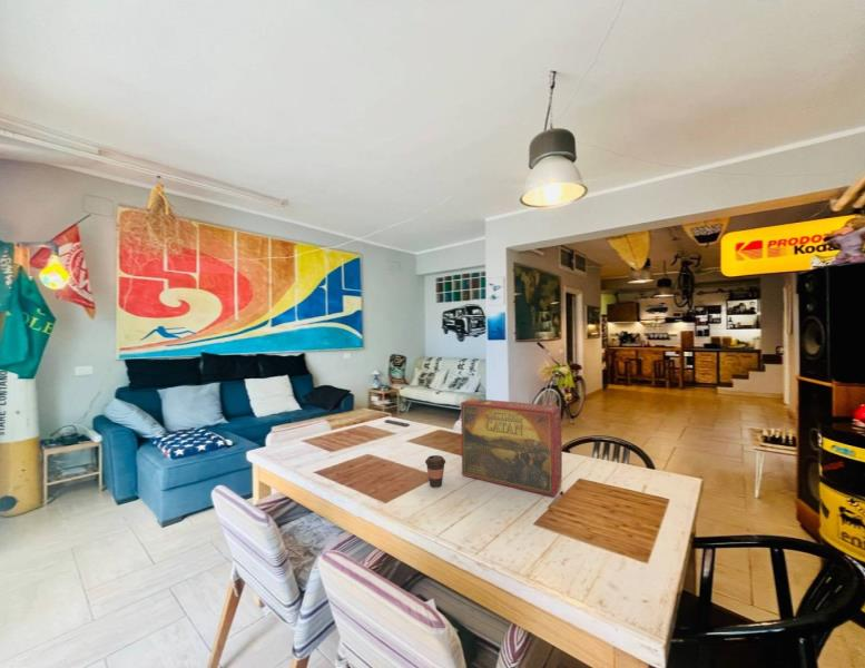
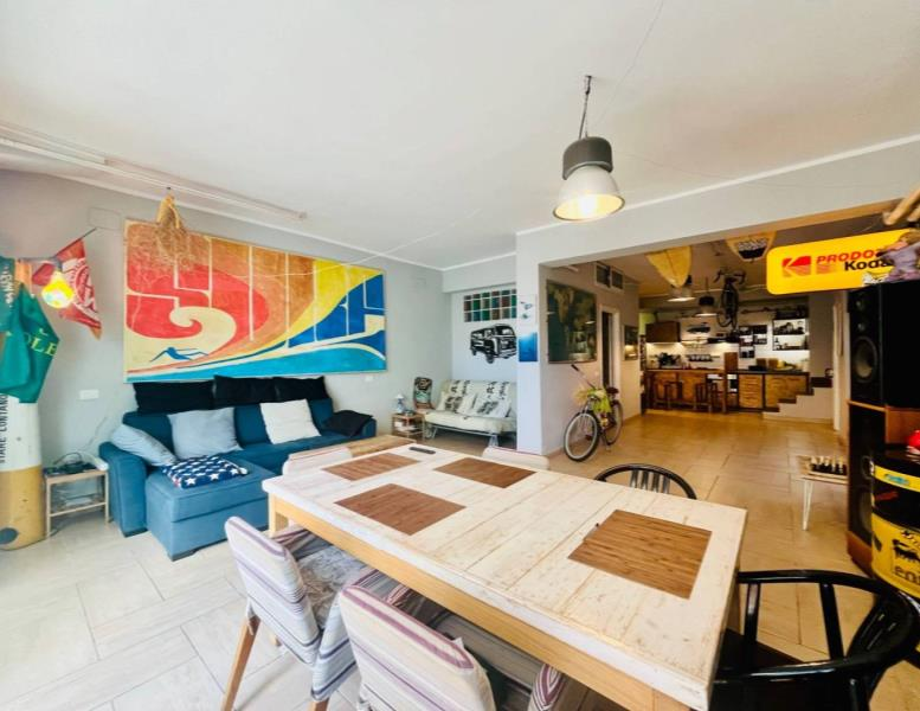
- board game (508, 442)
- coffee cup (435, 471)
